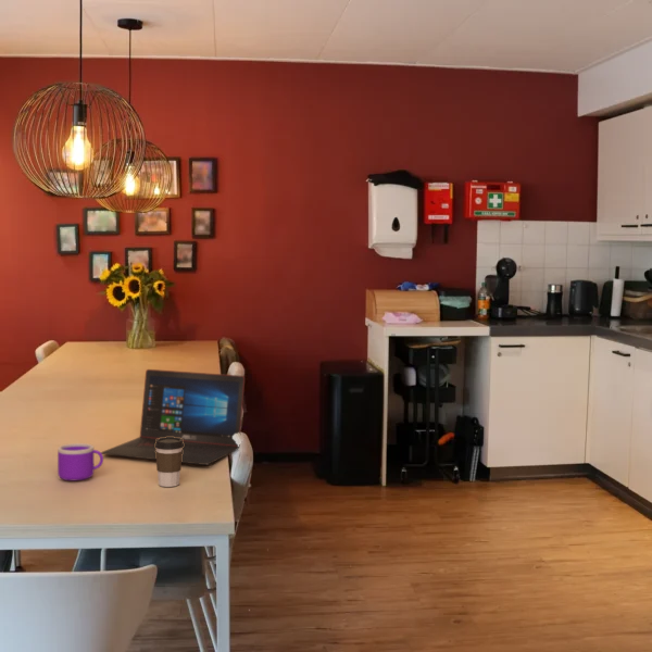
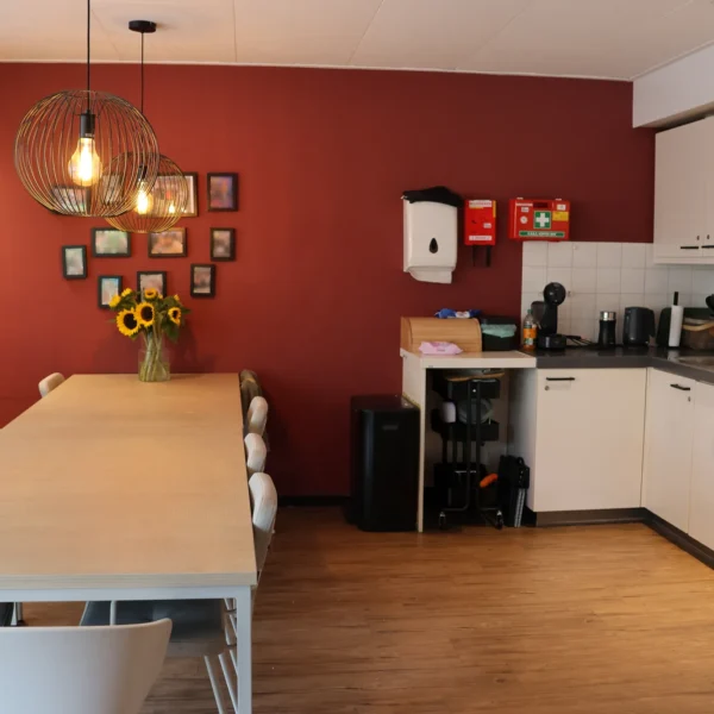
- coffee cup (168, 462)
- laptop (174, 414)
- mug (80, 462)
